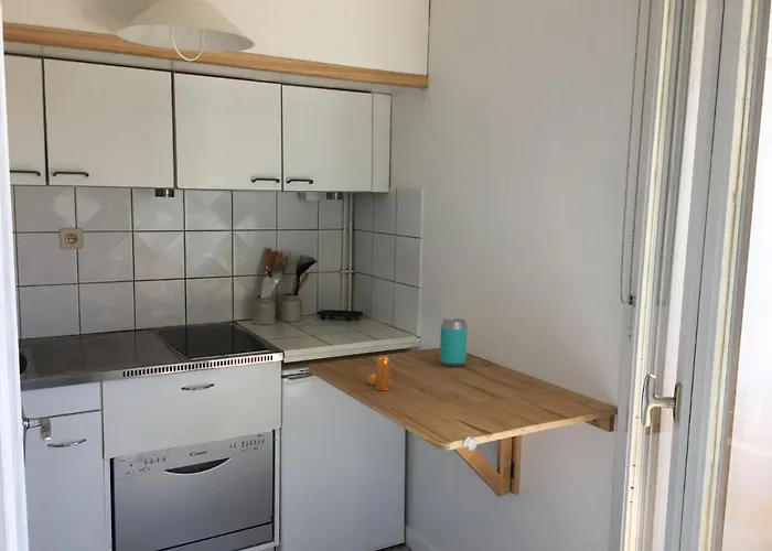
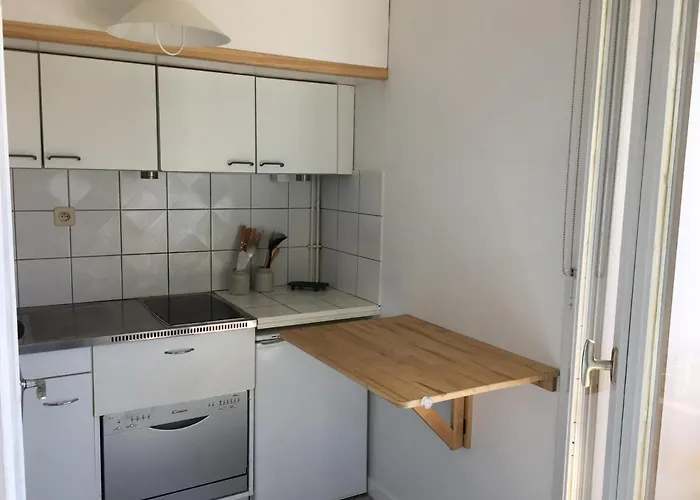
- pepper shaker (378, 369)
- beverage can (453, 342)
